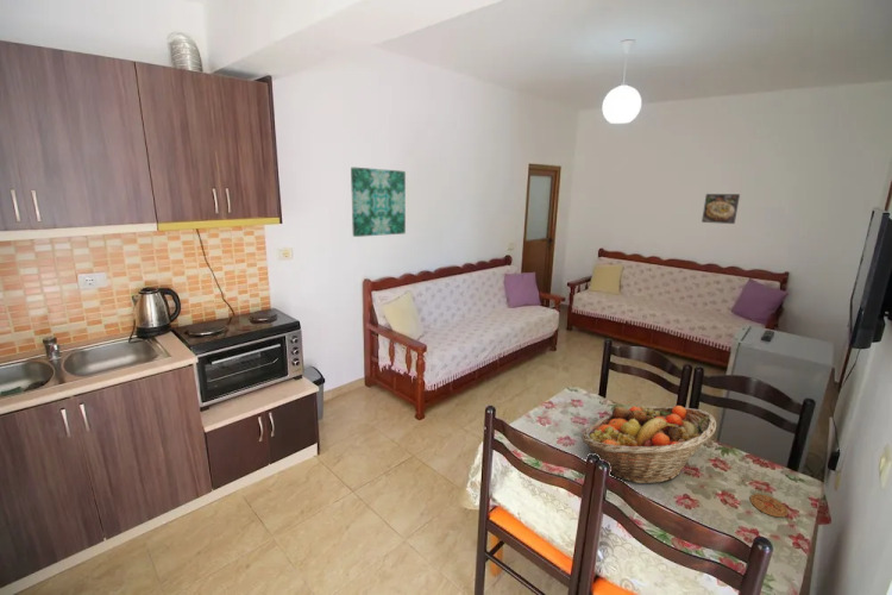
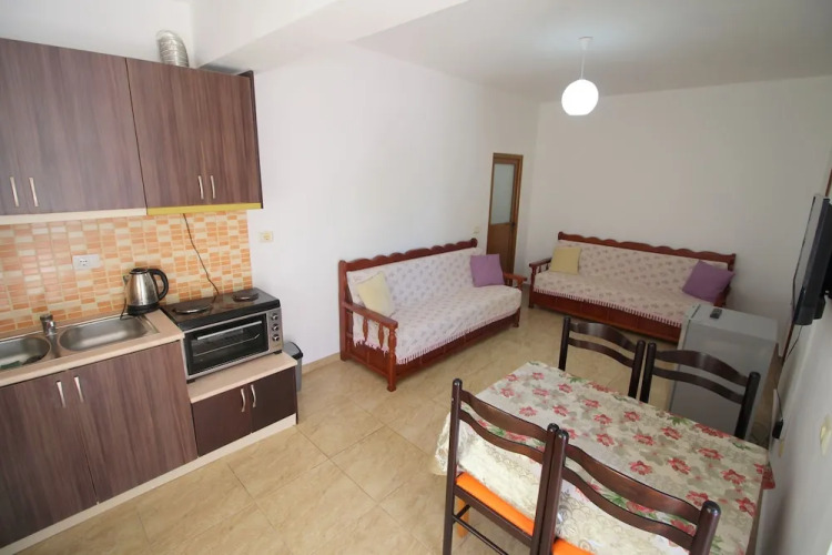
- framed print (720, 208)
- wall art (379, 202)
- coaster (768, 505)
- fruit basket (646, 436)
